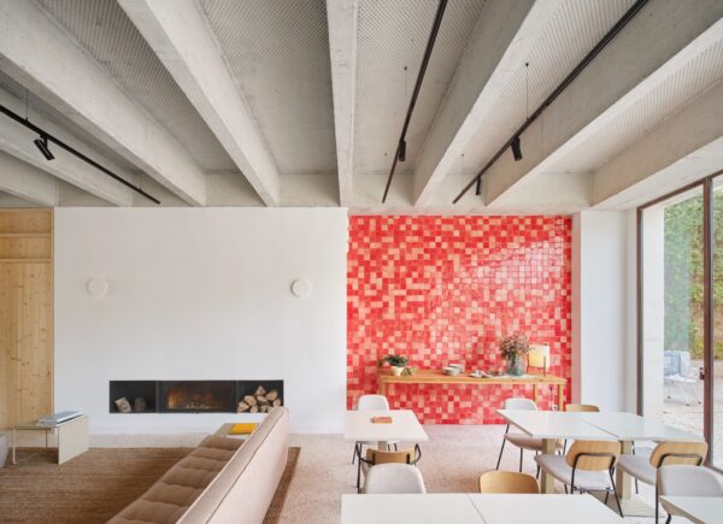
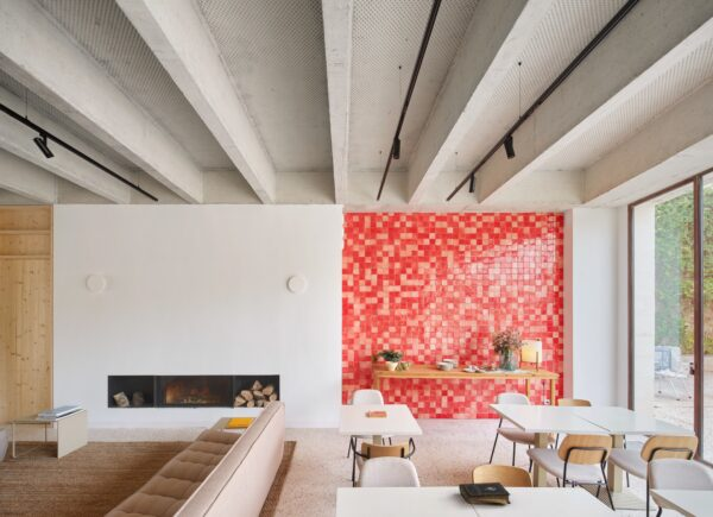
+ book (485, 493)
